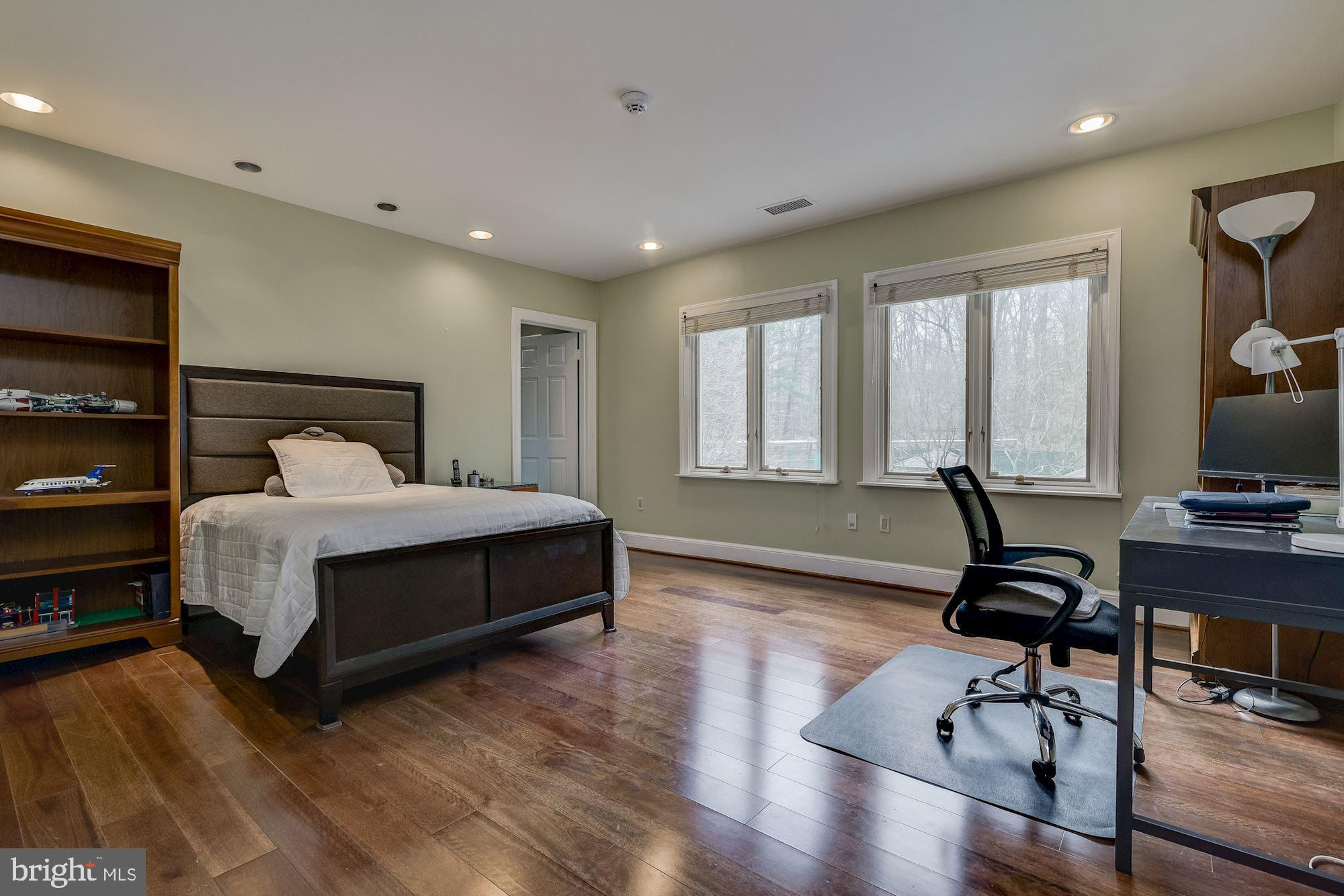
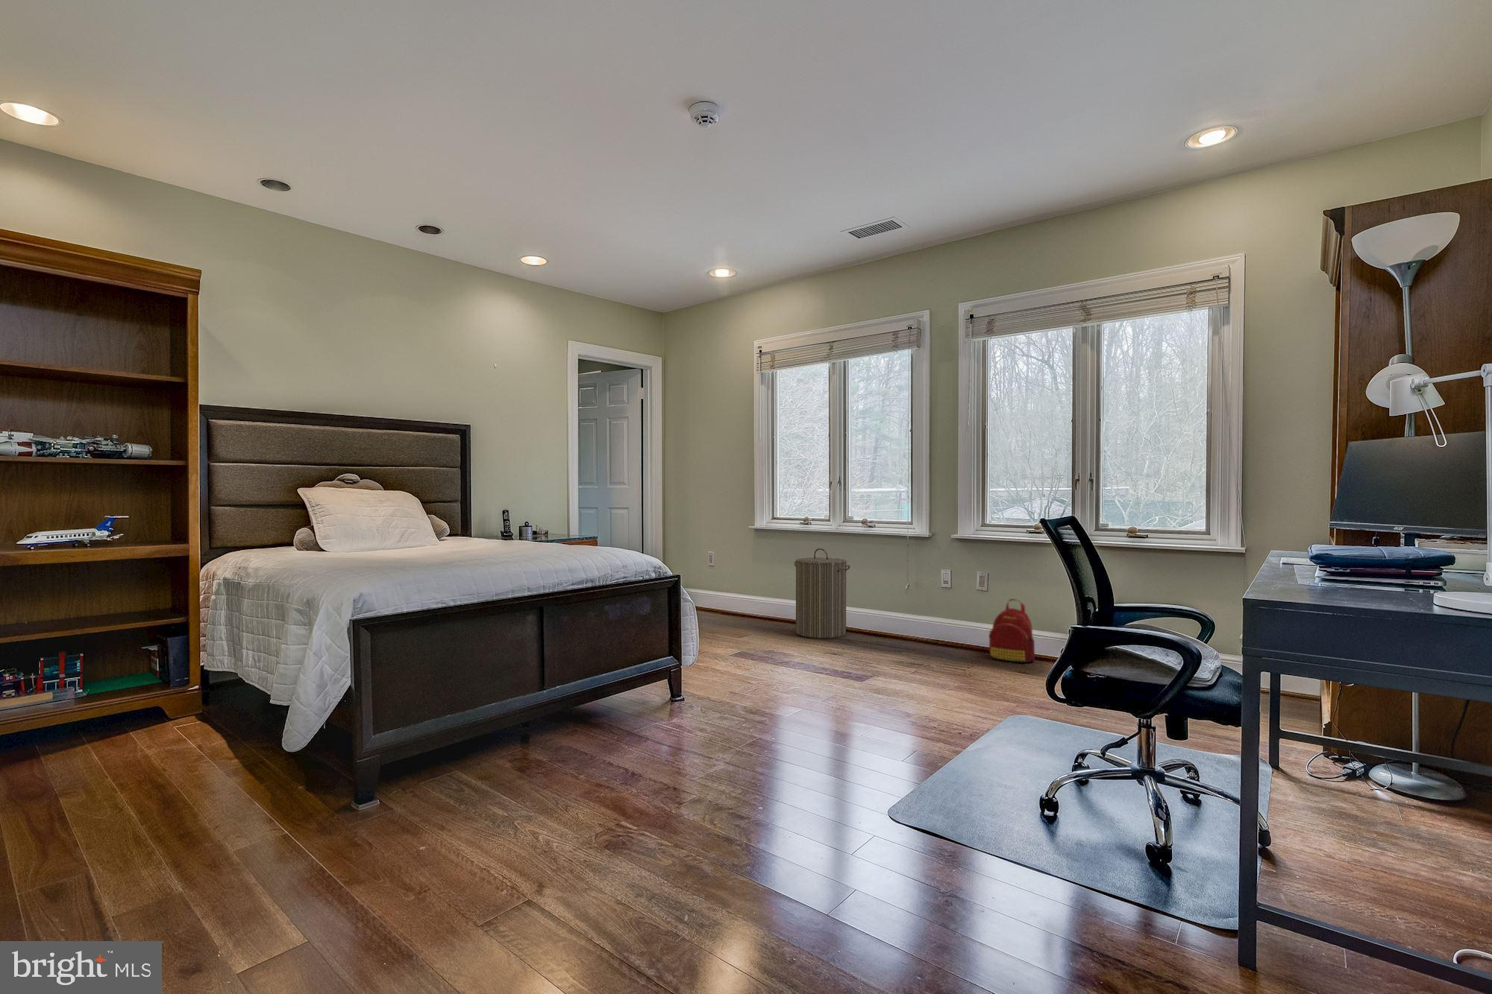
+ laundry hamper (820, 590)
+ backpack (1011, 629)
